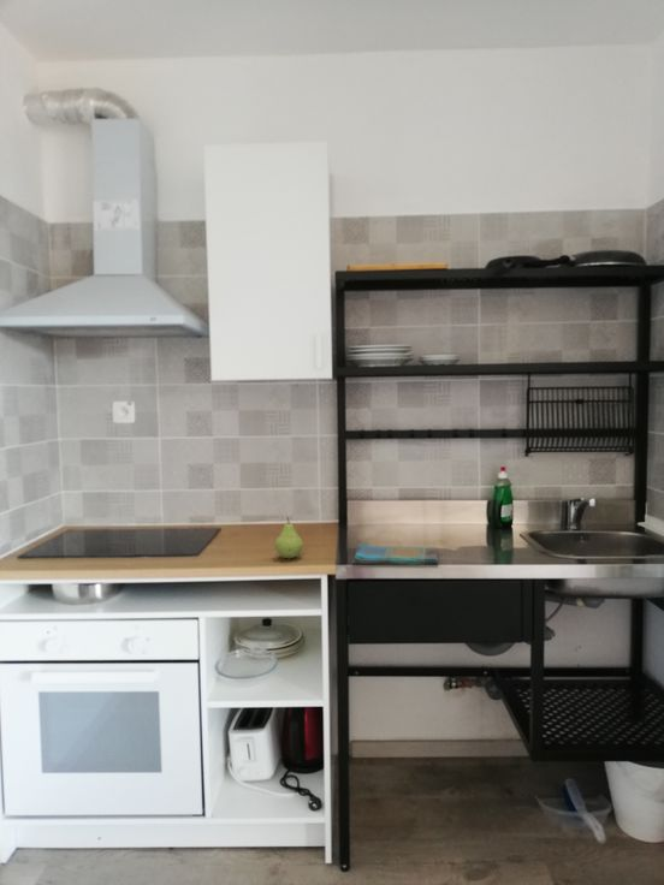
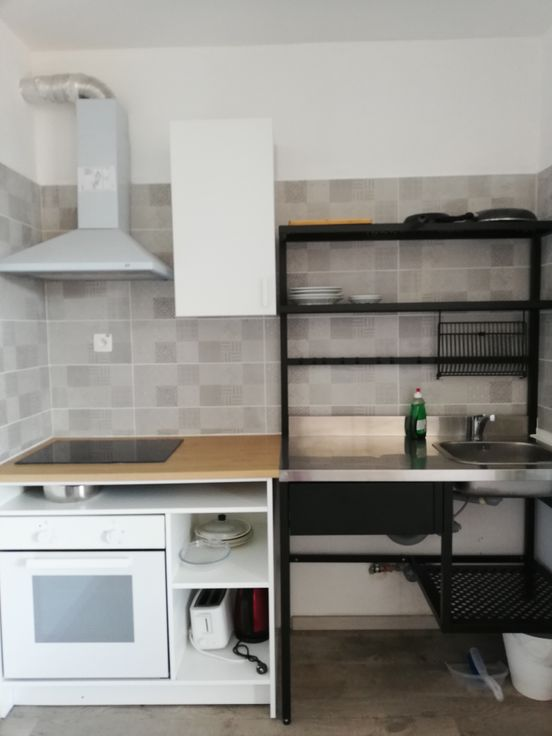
- fruit (289, 537)
- dish towel (396, 553)
